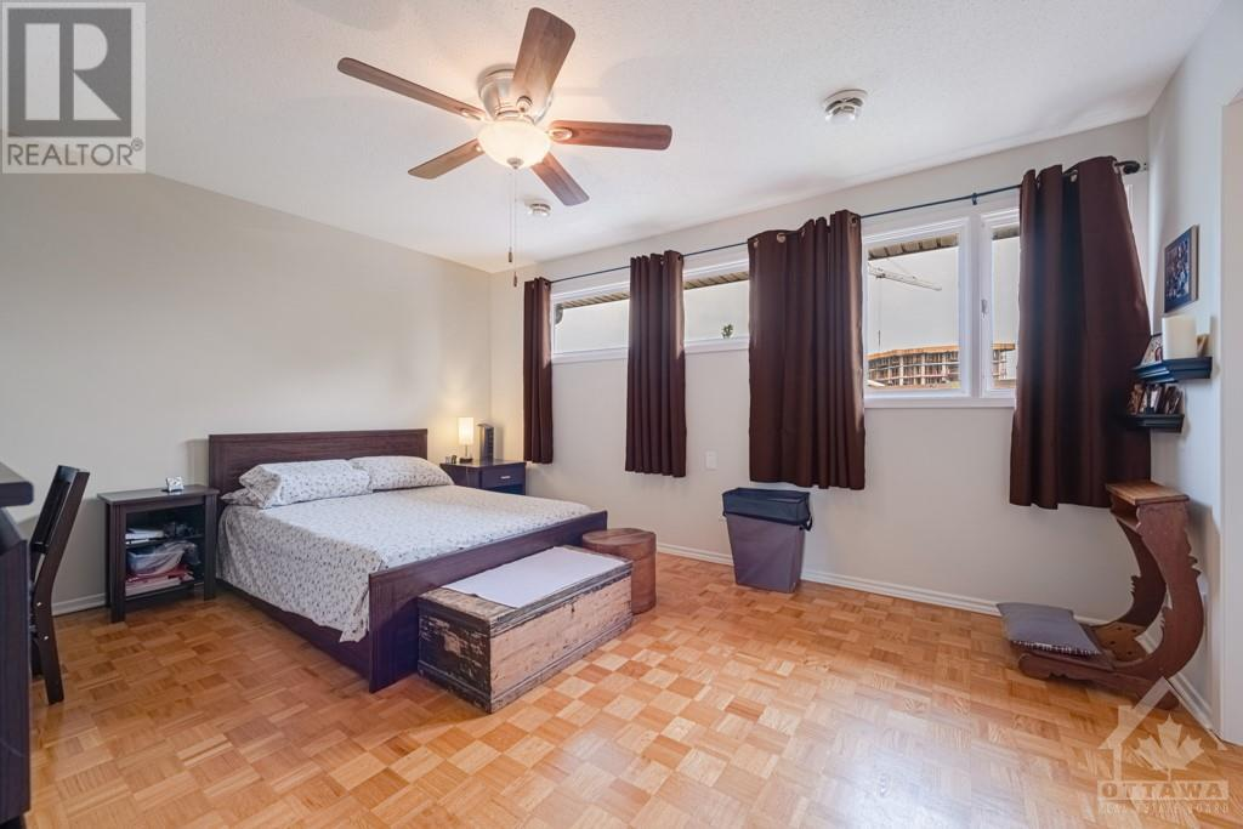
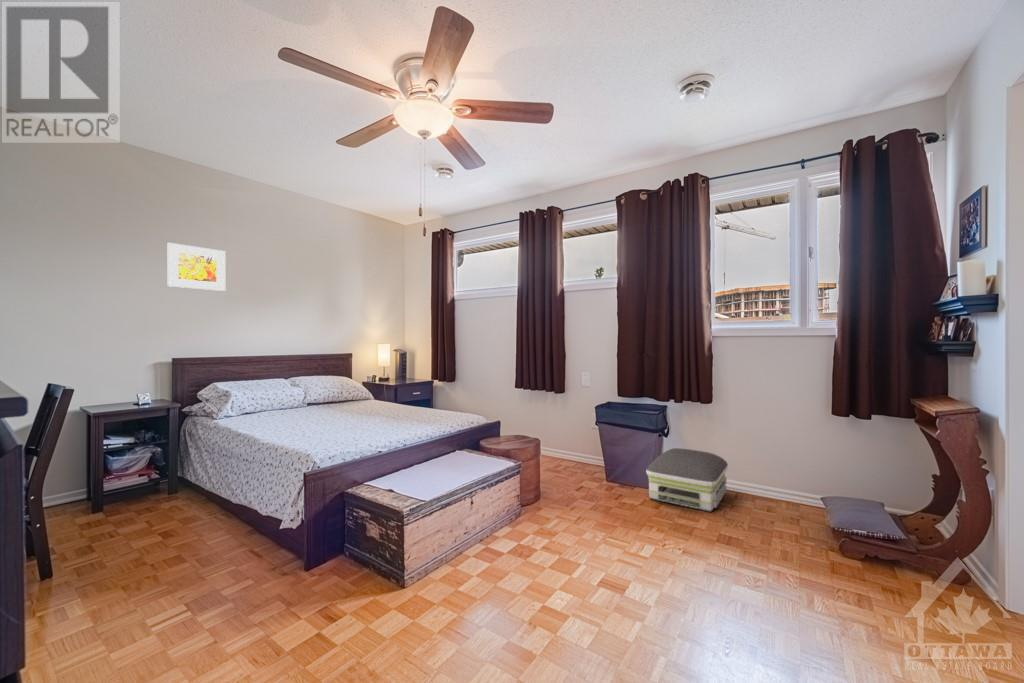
+ air purifier (688, 473)
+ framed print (197, 267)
